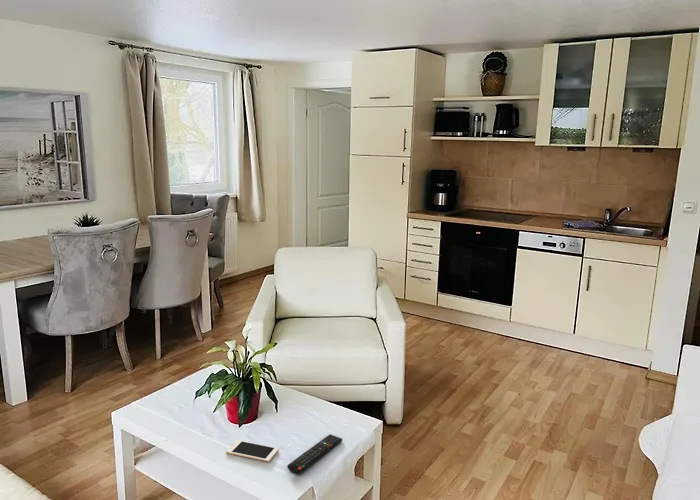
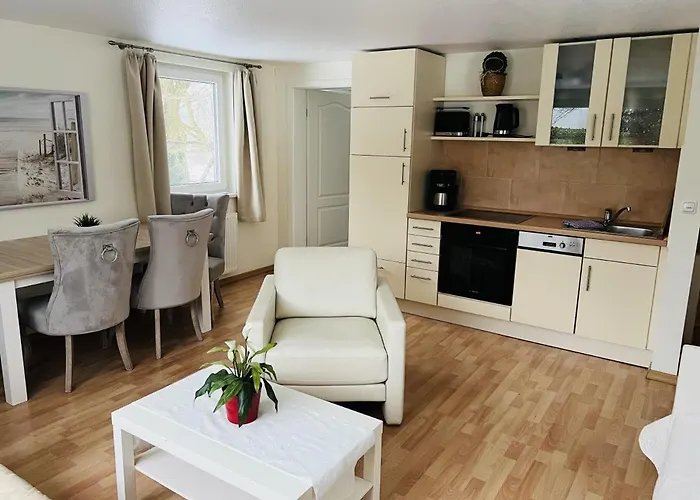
- cell phone (252, 450)
- remote control (315, 453)
